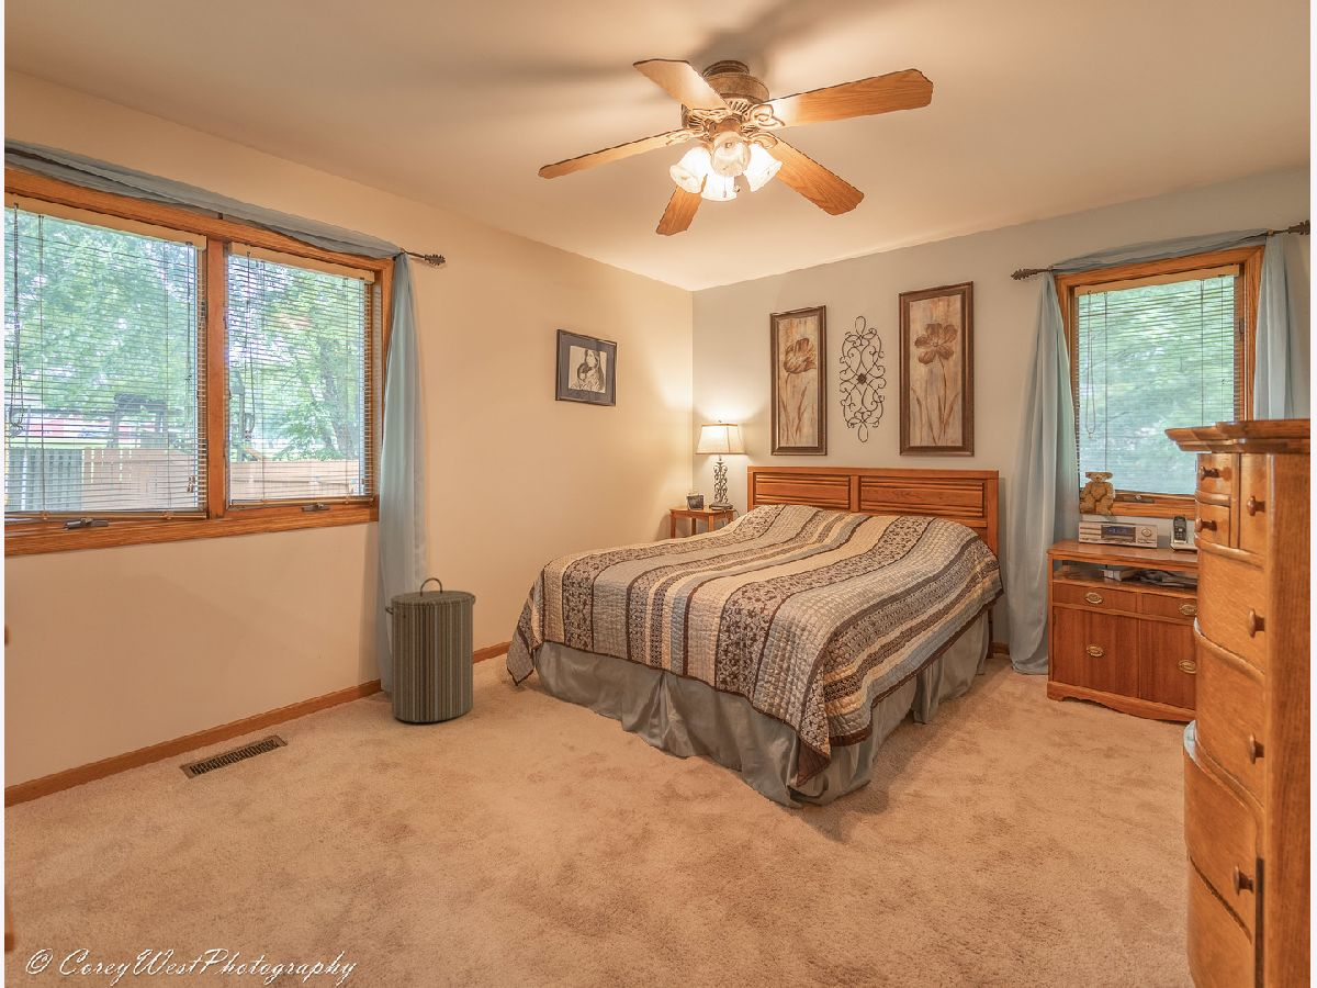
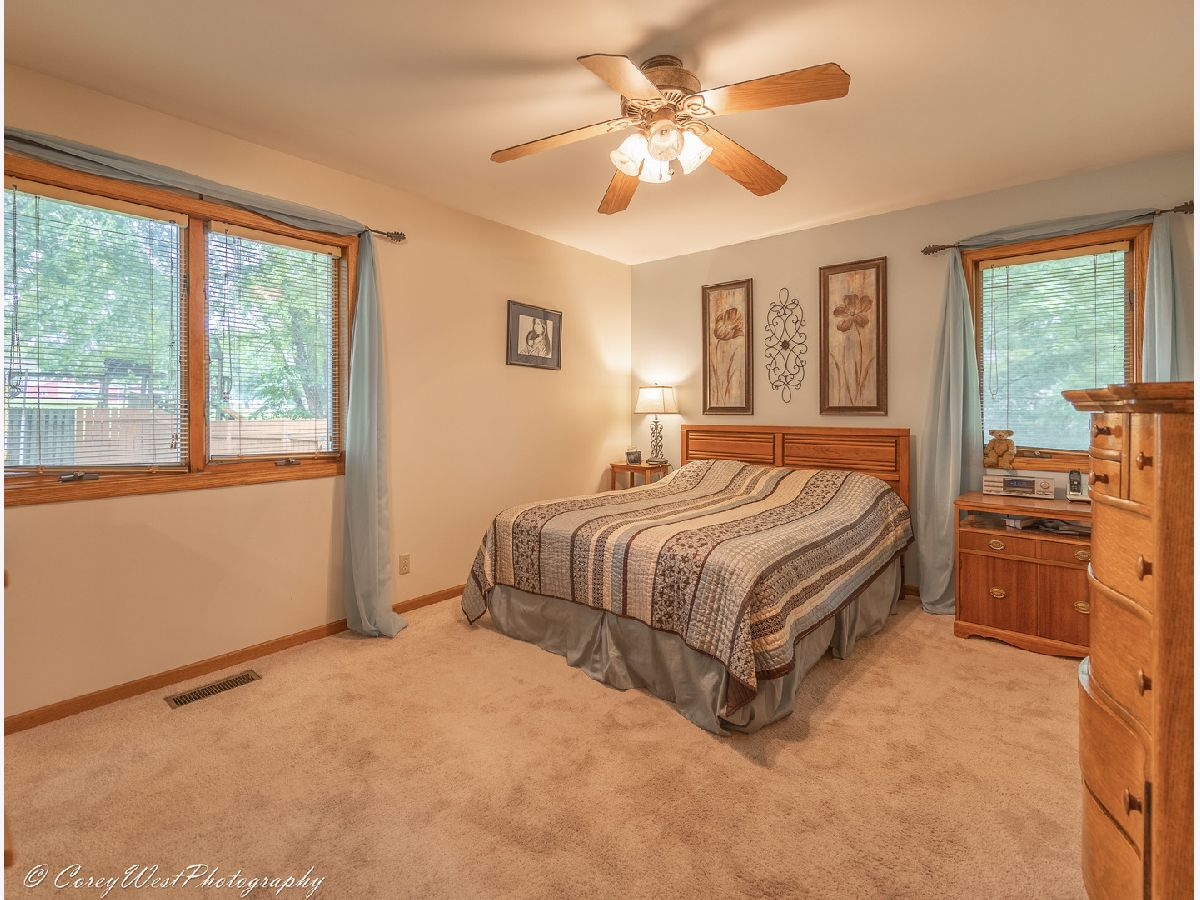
- laundry hamper (432, 643)
